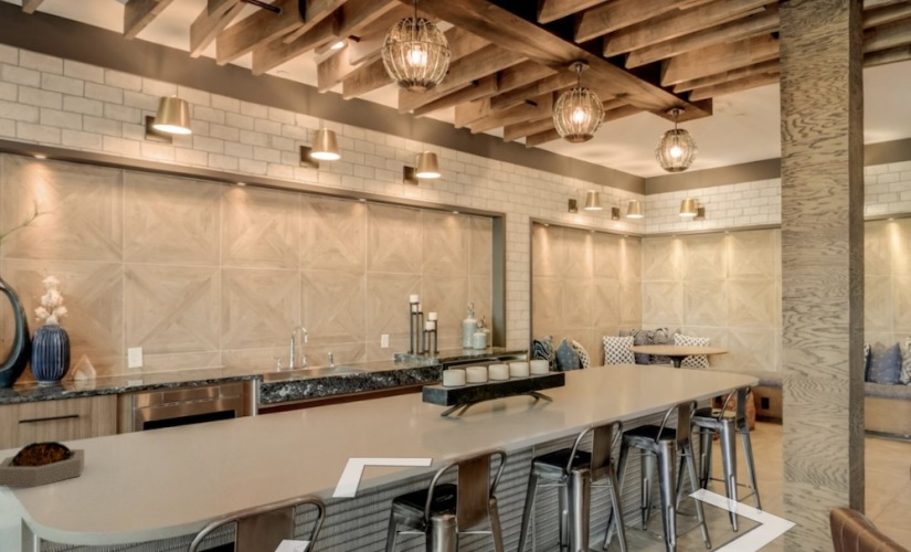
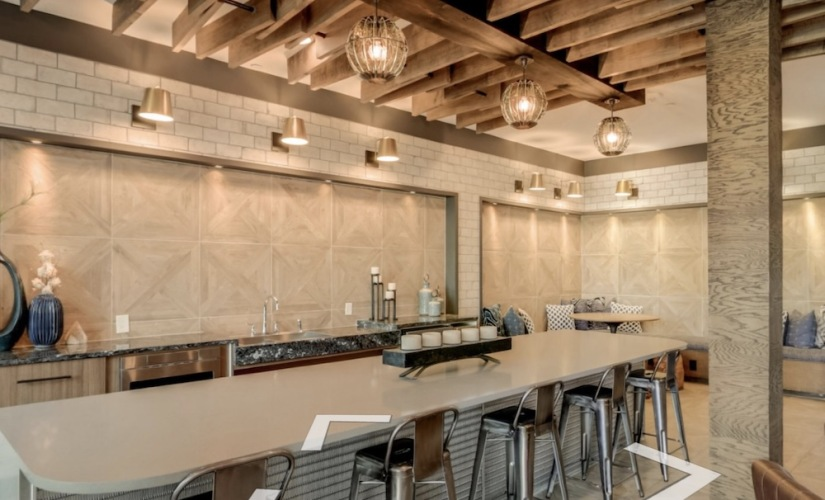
- decorative bowl (42, 456)
